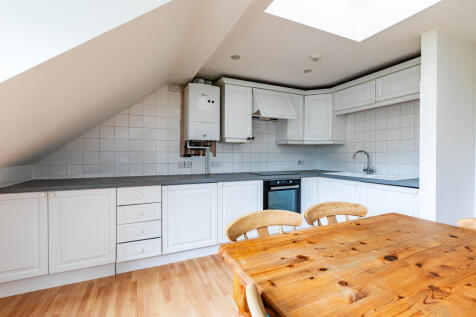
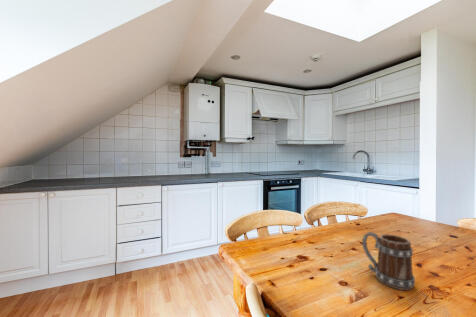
+ mug (386, 257)
